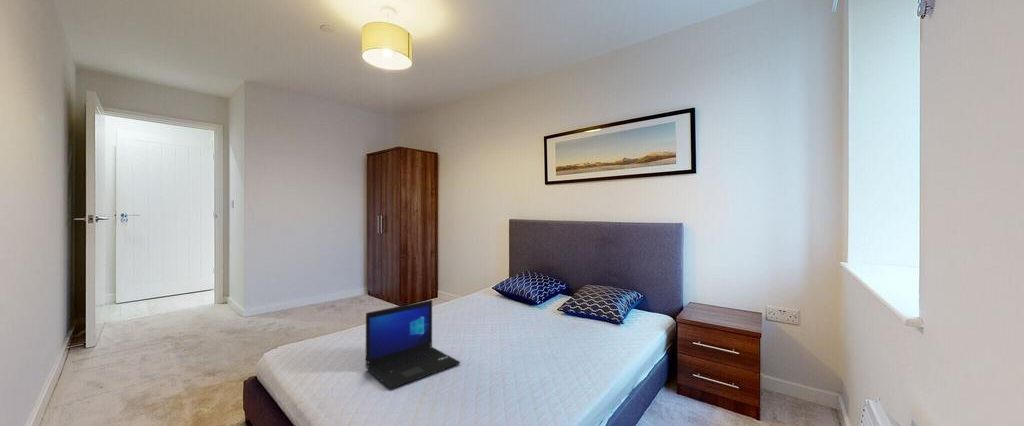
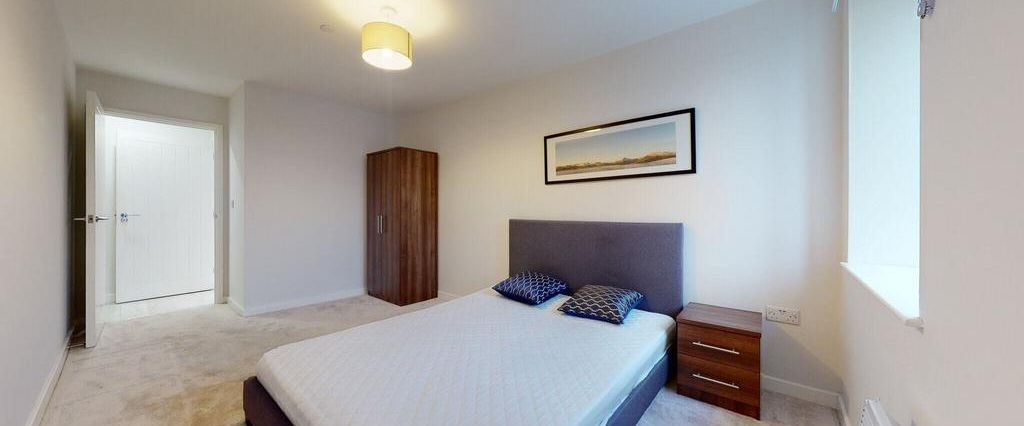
- laptop (413, 338)
